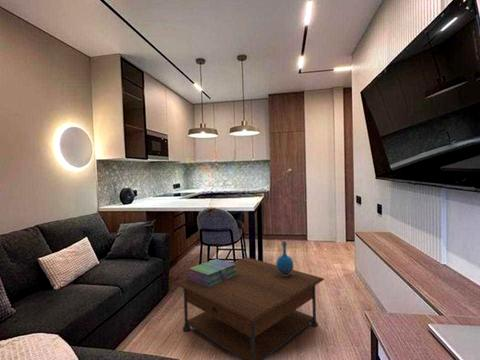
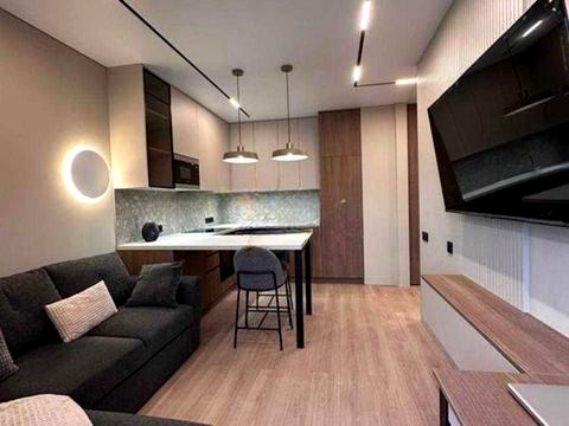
- coffee table (249, 303)
- stack of books (212, 271)
- bottle (284, 257)
